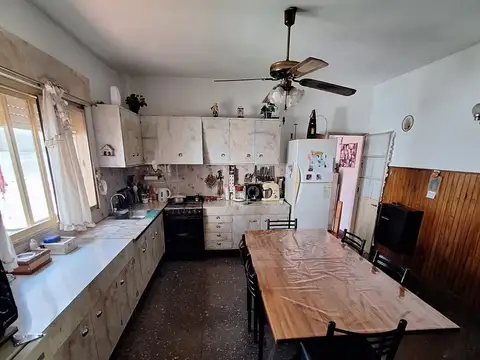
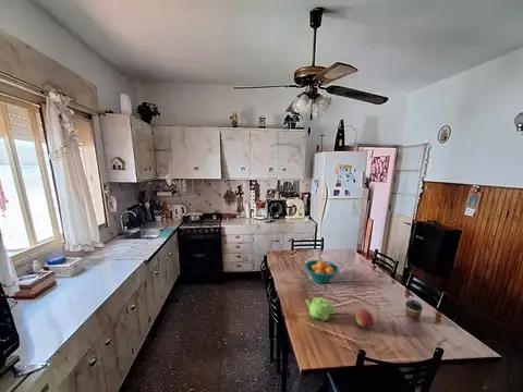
+ fruit bowl (320, 270)
+ teapot (318, 308)
+ coffee cup (413, 309)
+ fruit (364, 318)
